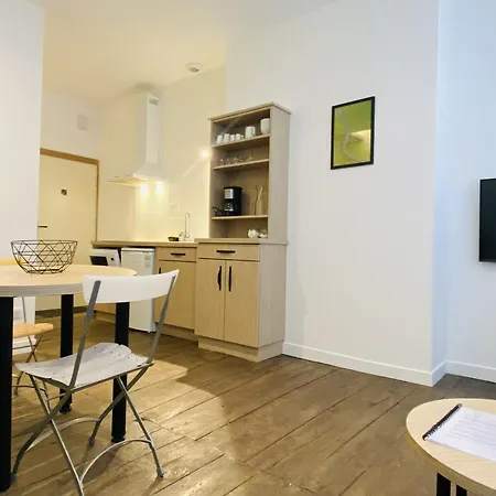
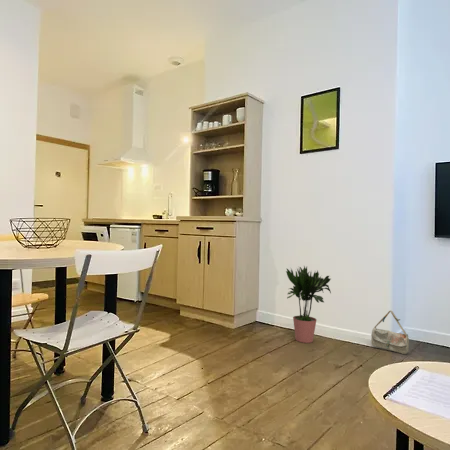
+ potted plant (311, 302)
+ bag (389, 331)
